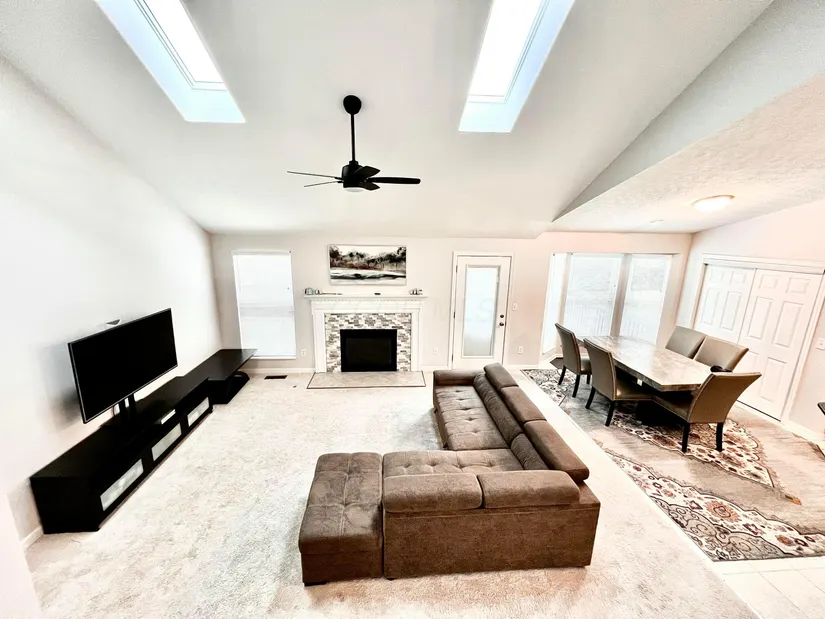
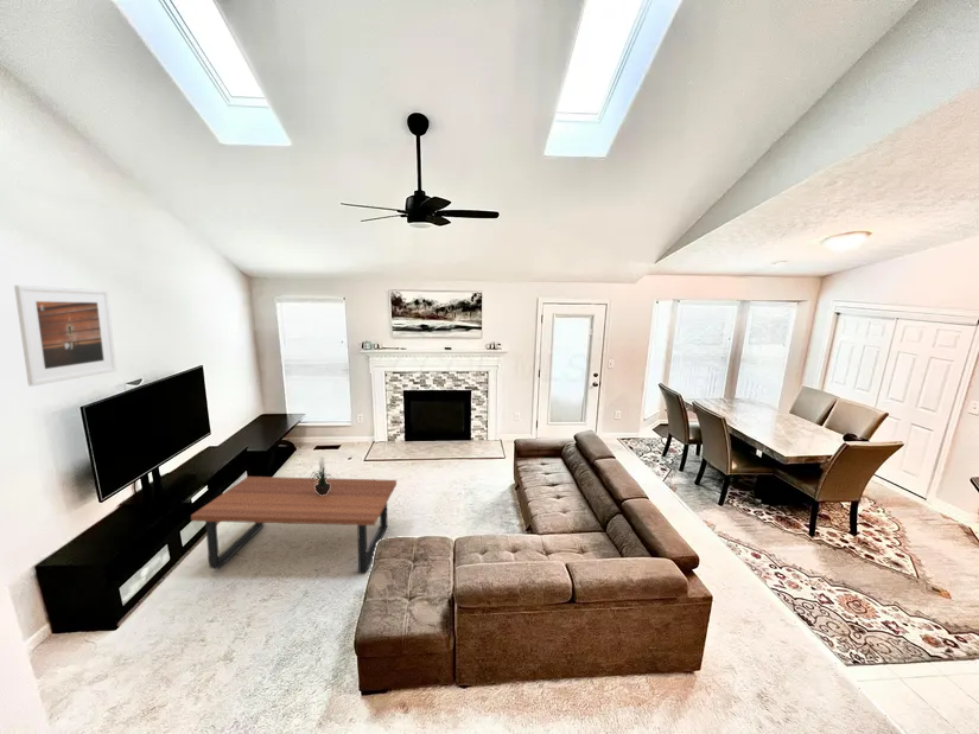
+ coffee table (305, 522)
+ potted plant (319, 472)
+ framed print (71, 333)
